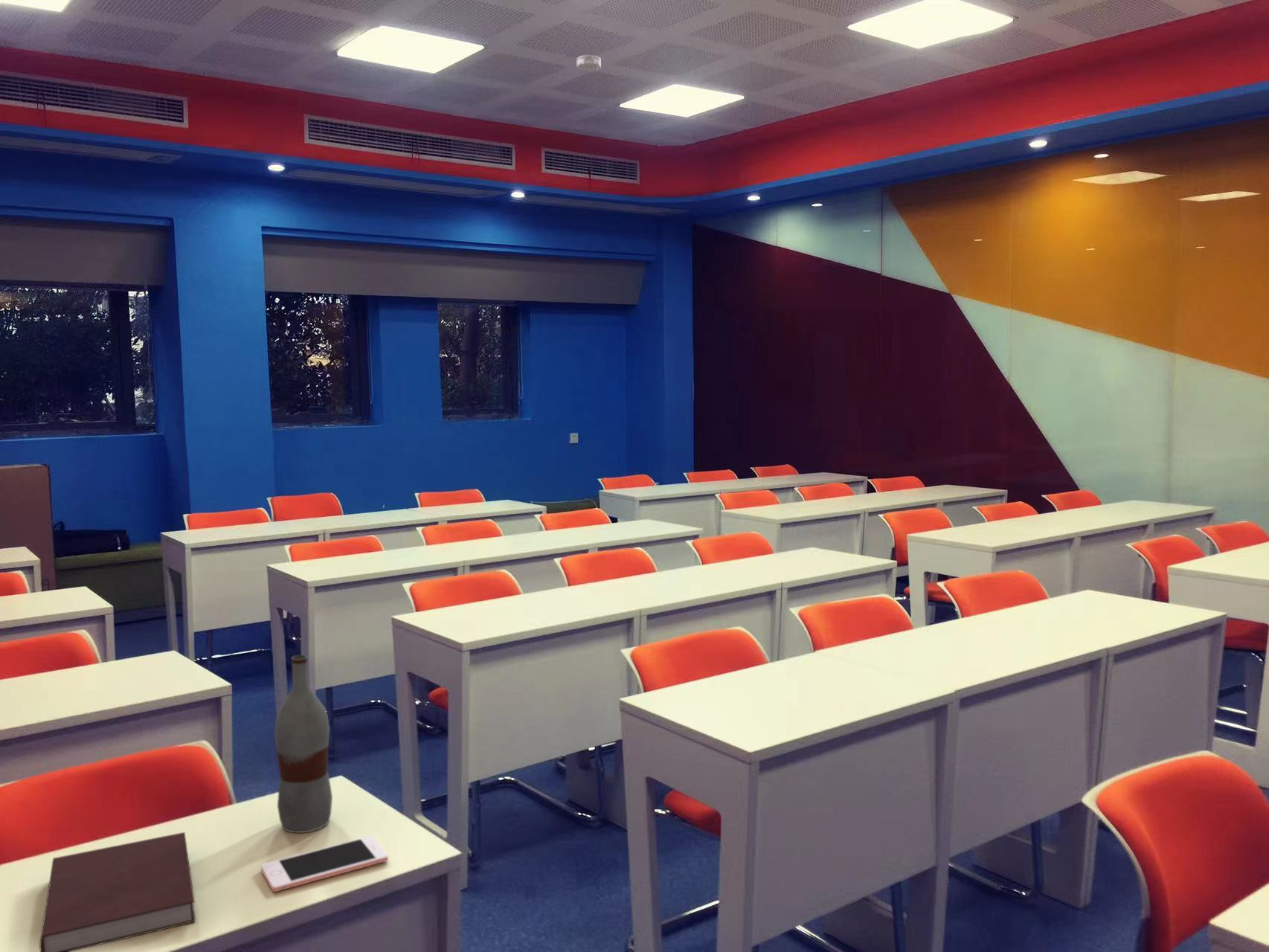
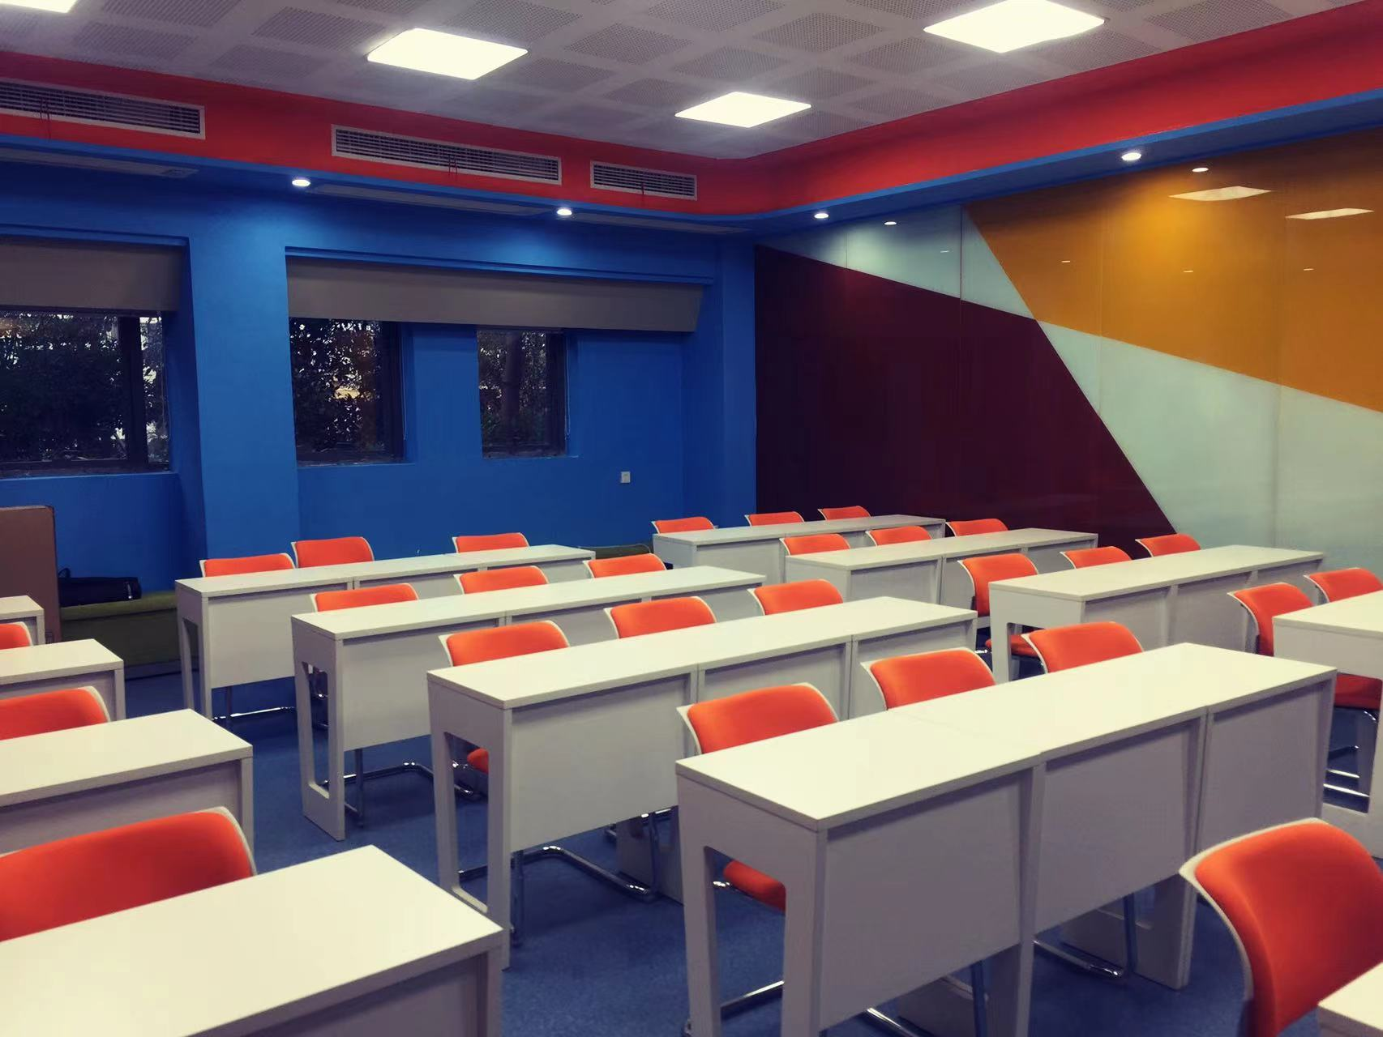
- cell phone (325, 862)
- notebook (120, 888)
- smoke detector (588, 62)
- bottle (302, 740)
